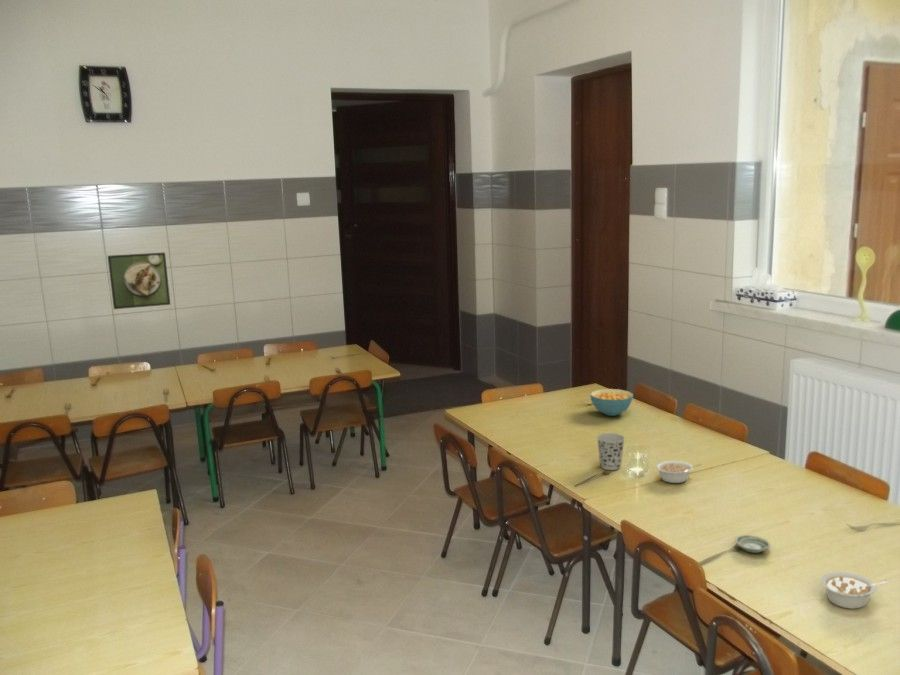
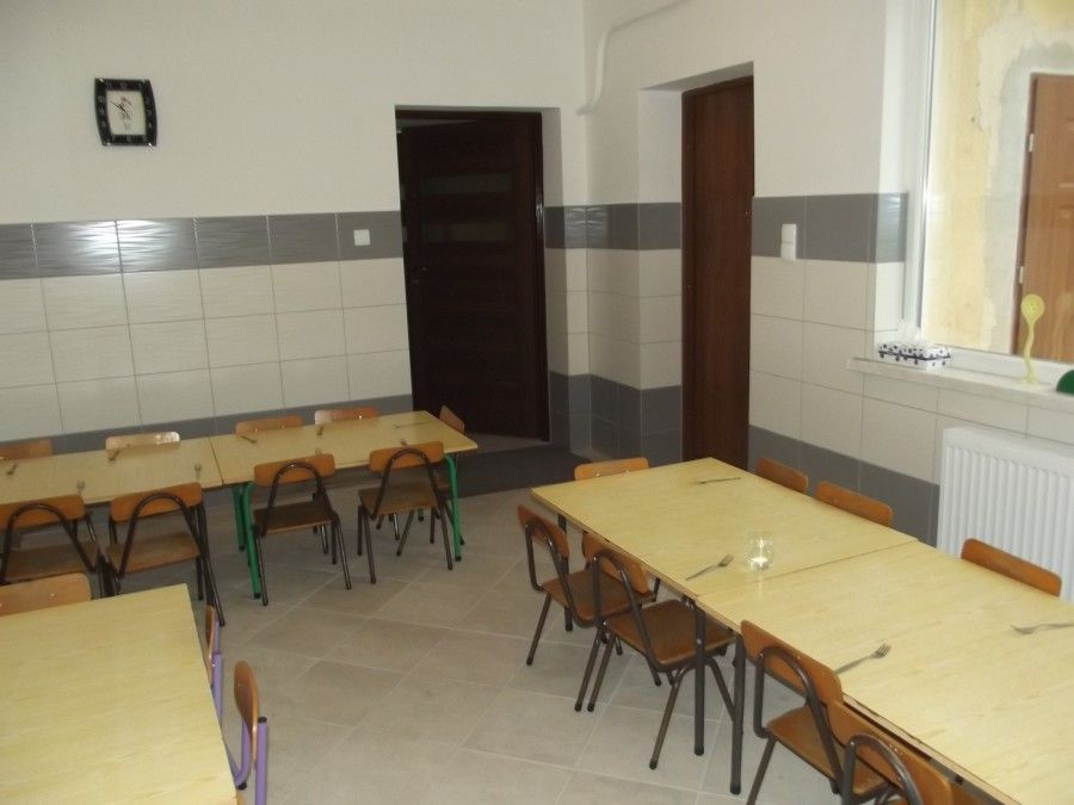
- legume (849, 589)
- cup (610, 452)
- saucer (752, 545)
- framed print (139, 280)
- cereal bowl (611, 404)
- legume (675, 471)
